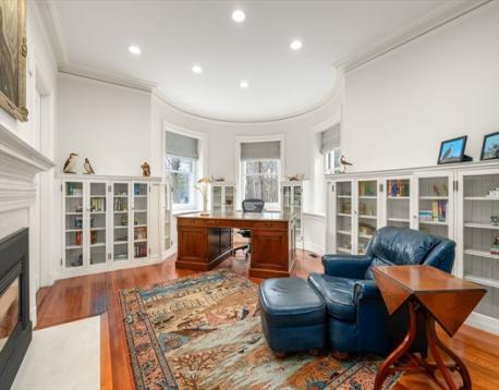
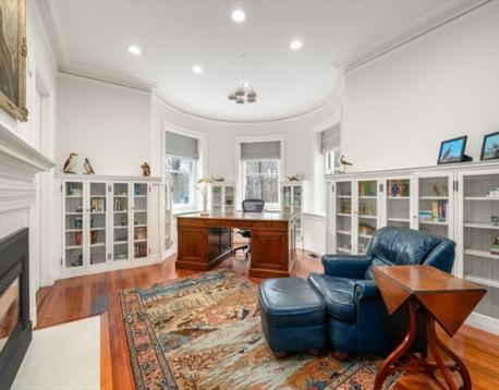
+ chandelier (243, 76)
